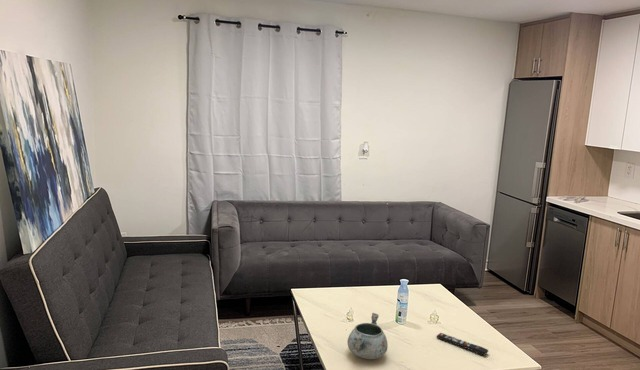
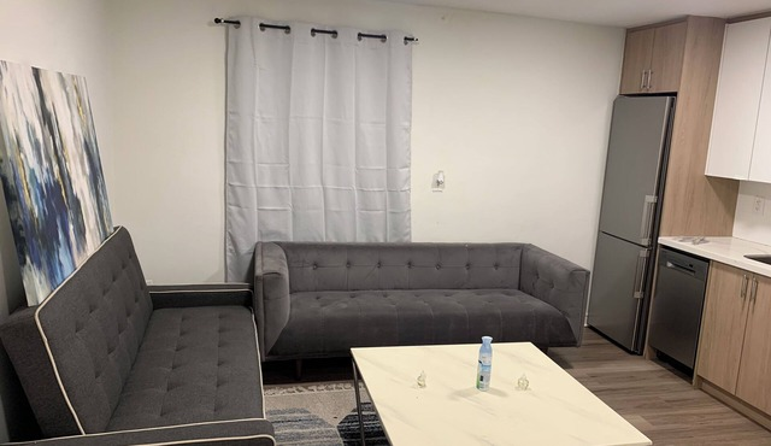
- decorative bowl (367, 339)
- remote control (461, 343)
